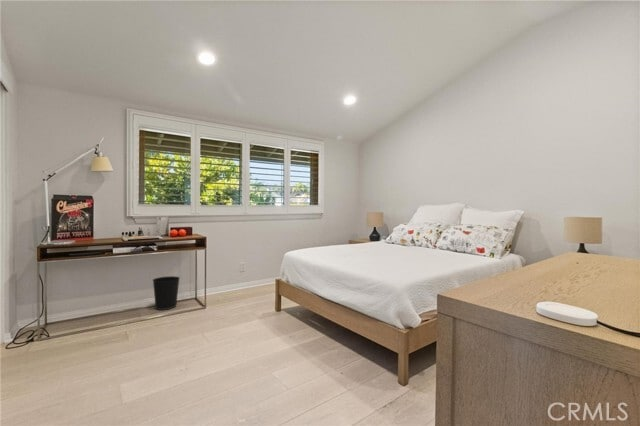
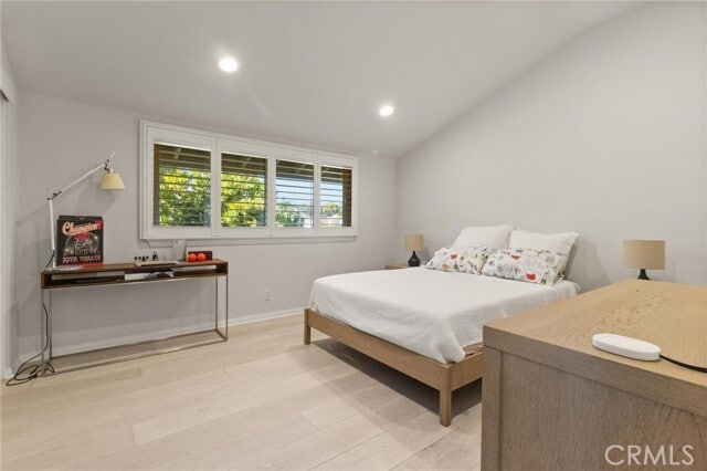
- wastebasket (166, 292)
